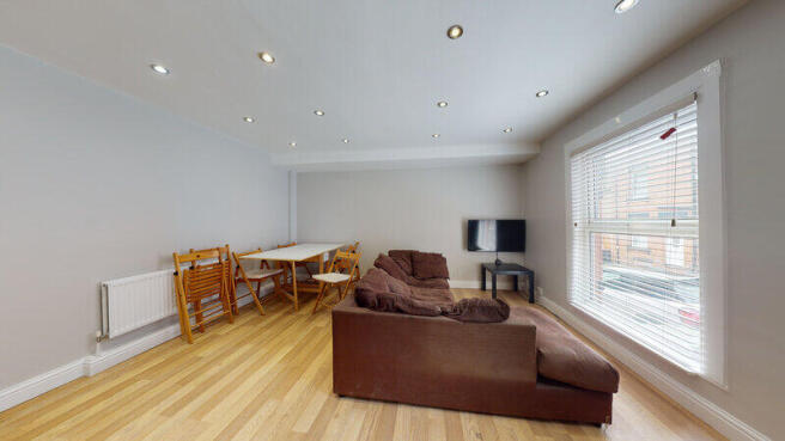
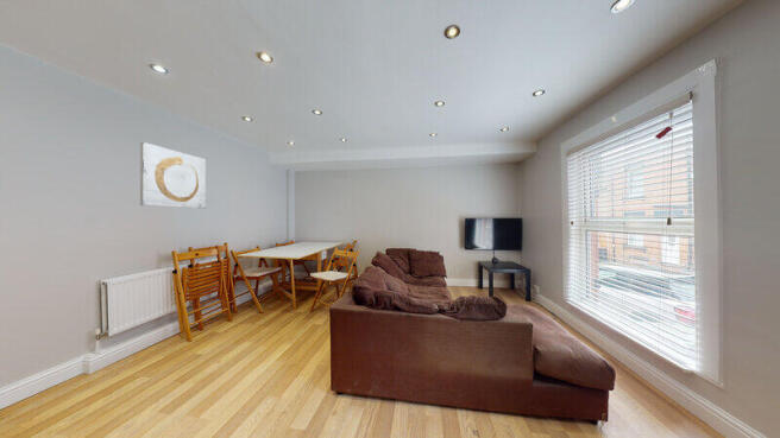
+ wall art (176, 179)
